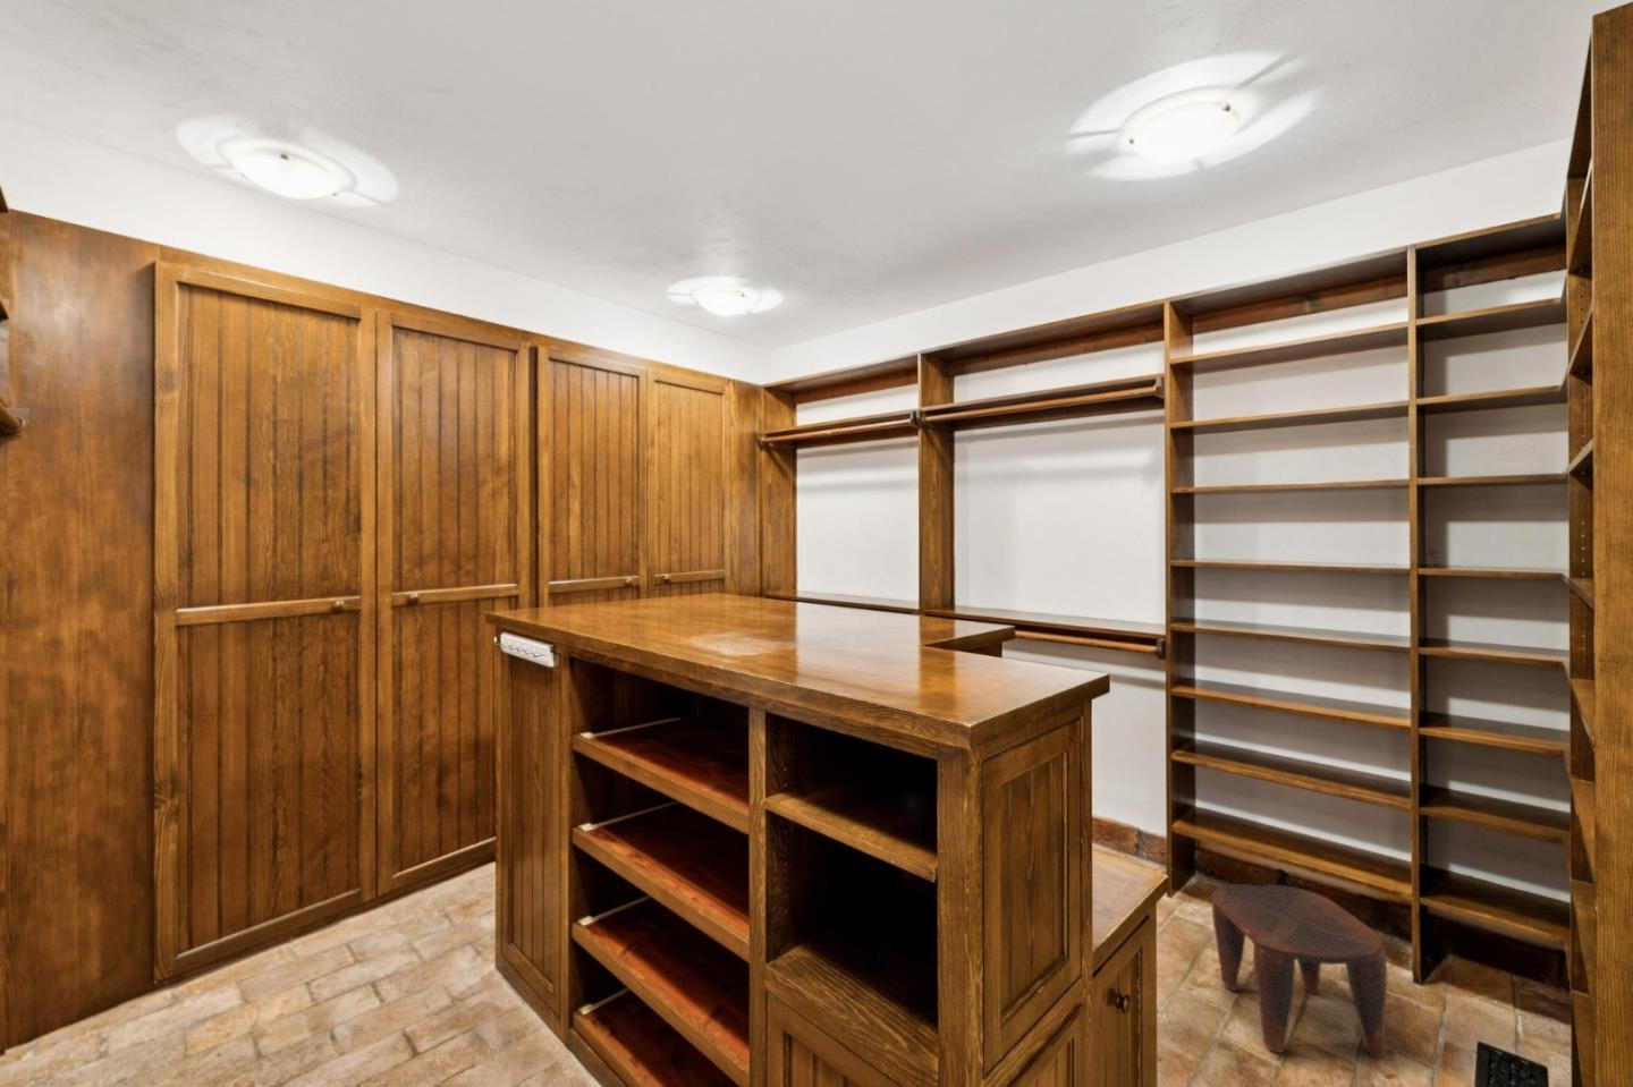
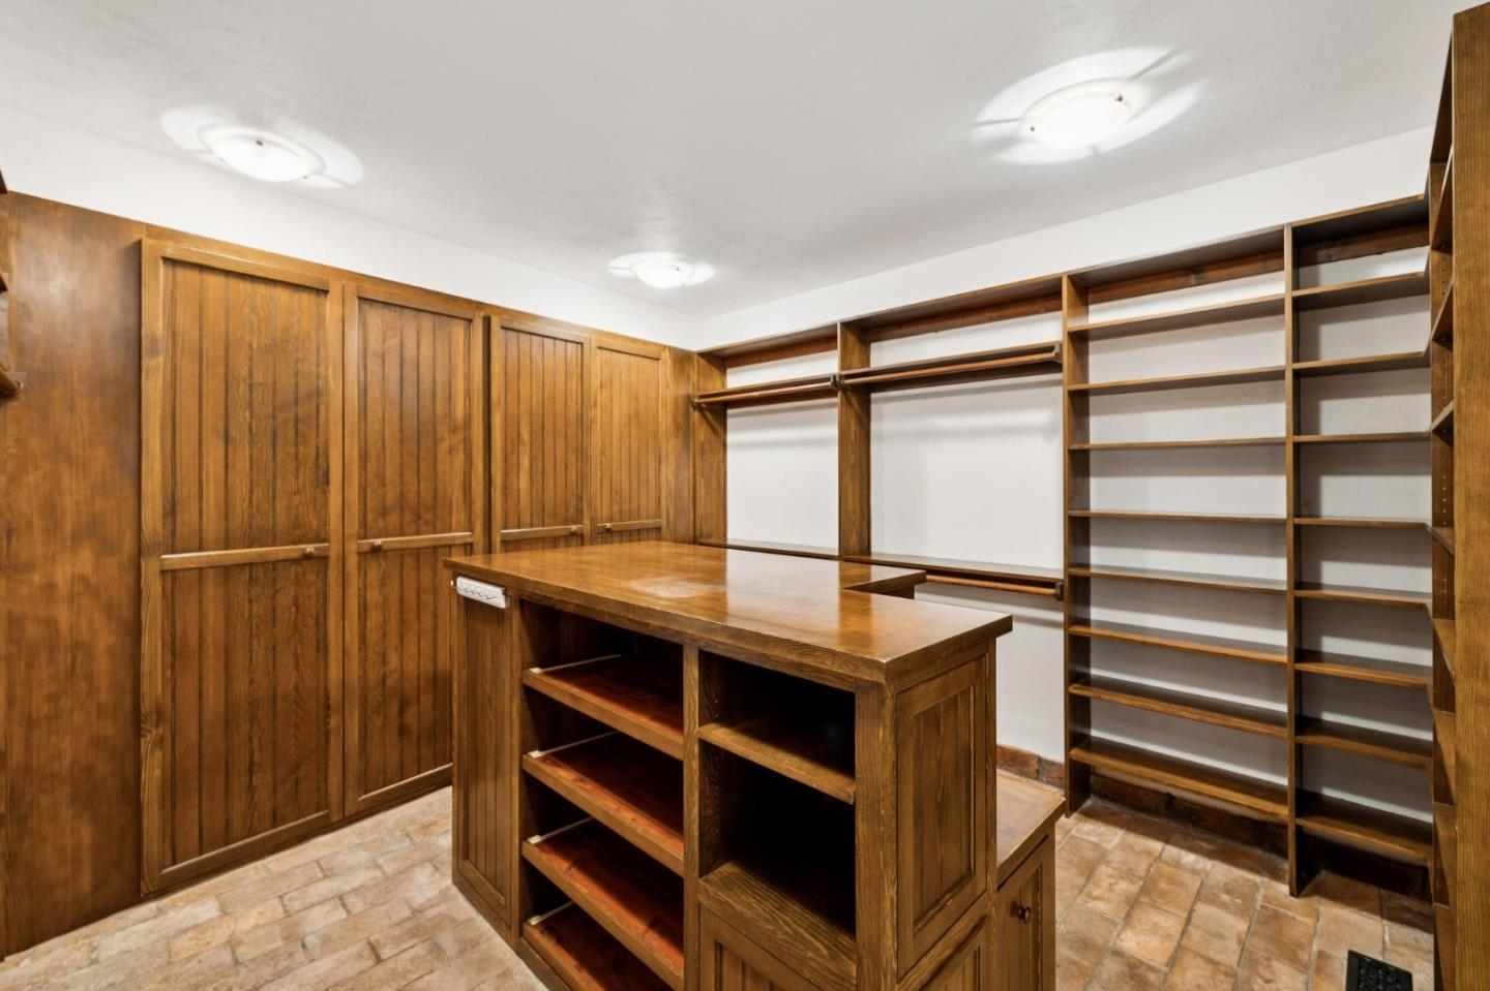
- stool (1293, 966)
